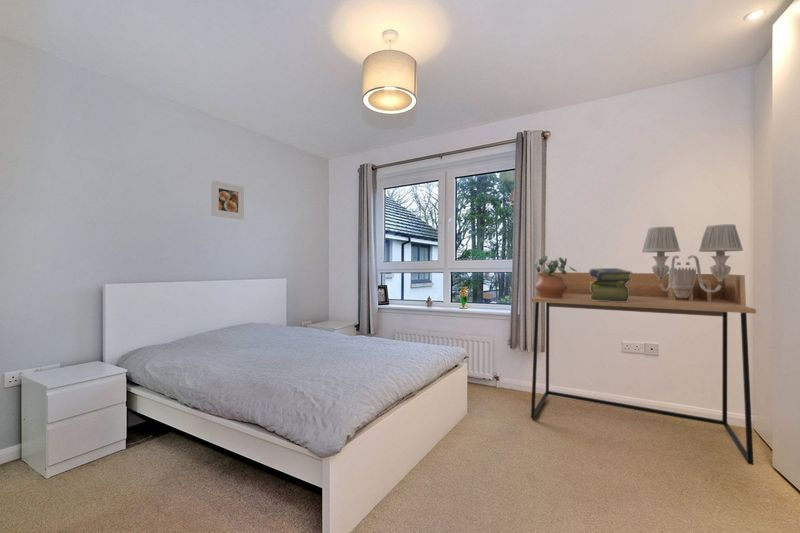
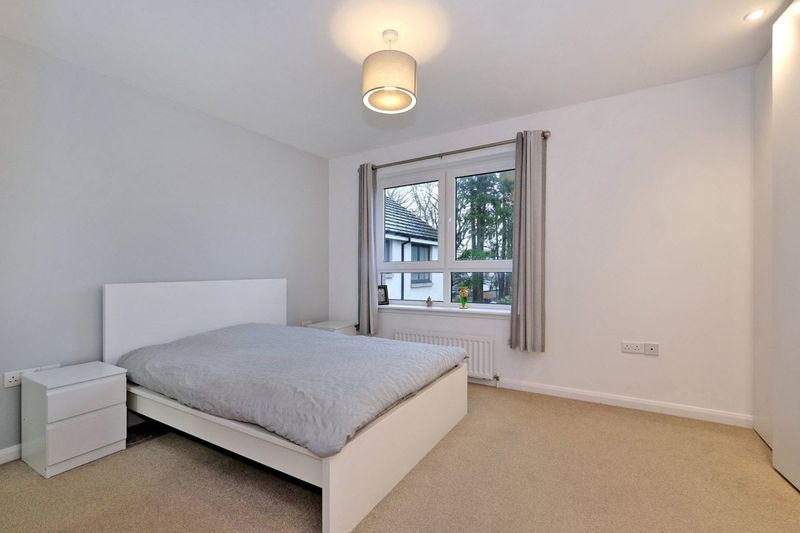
- potted plant (555, 276)
- wall sconce (688, 264)
- stack of books (610, 283)
- desk (635, 311)
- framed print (228, 200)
